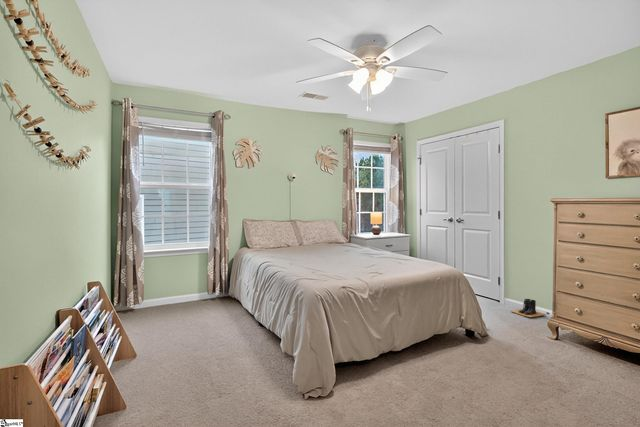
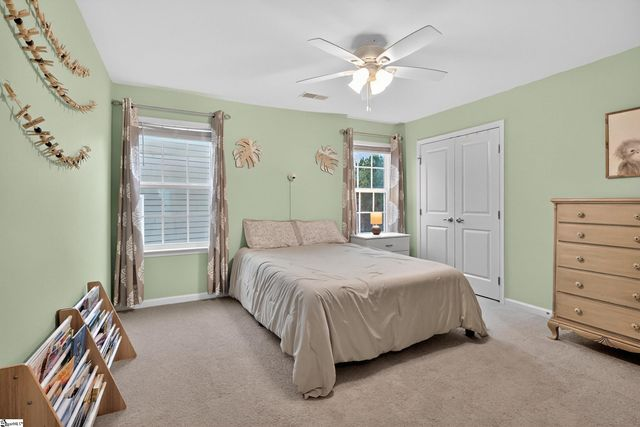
- boots (528, 306)
